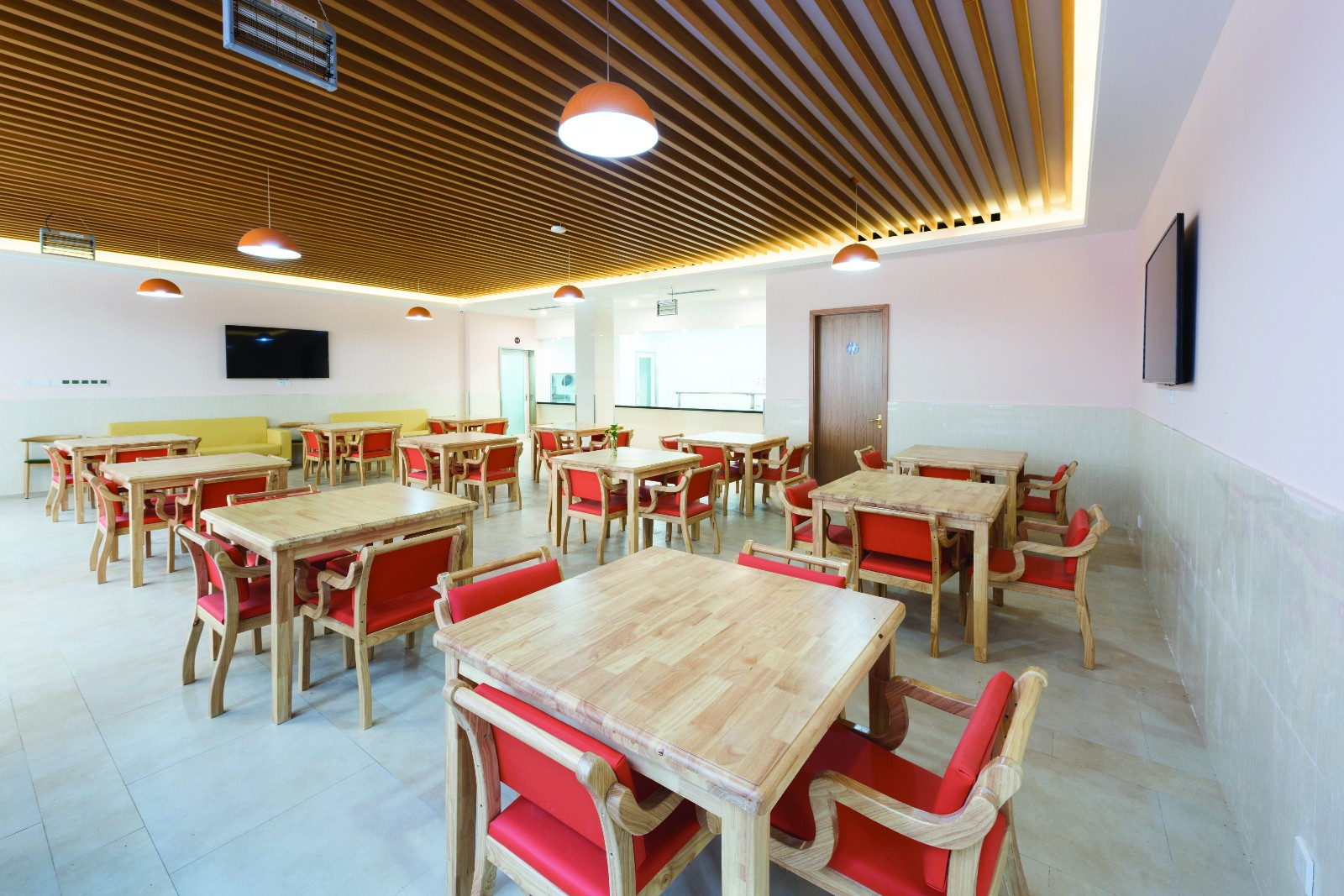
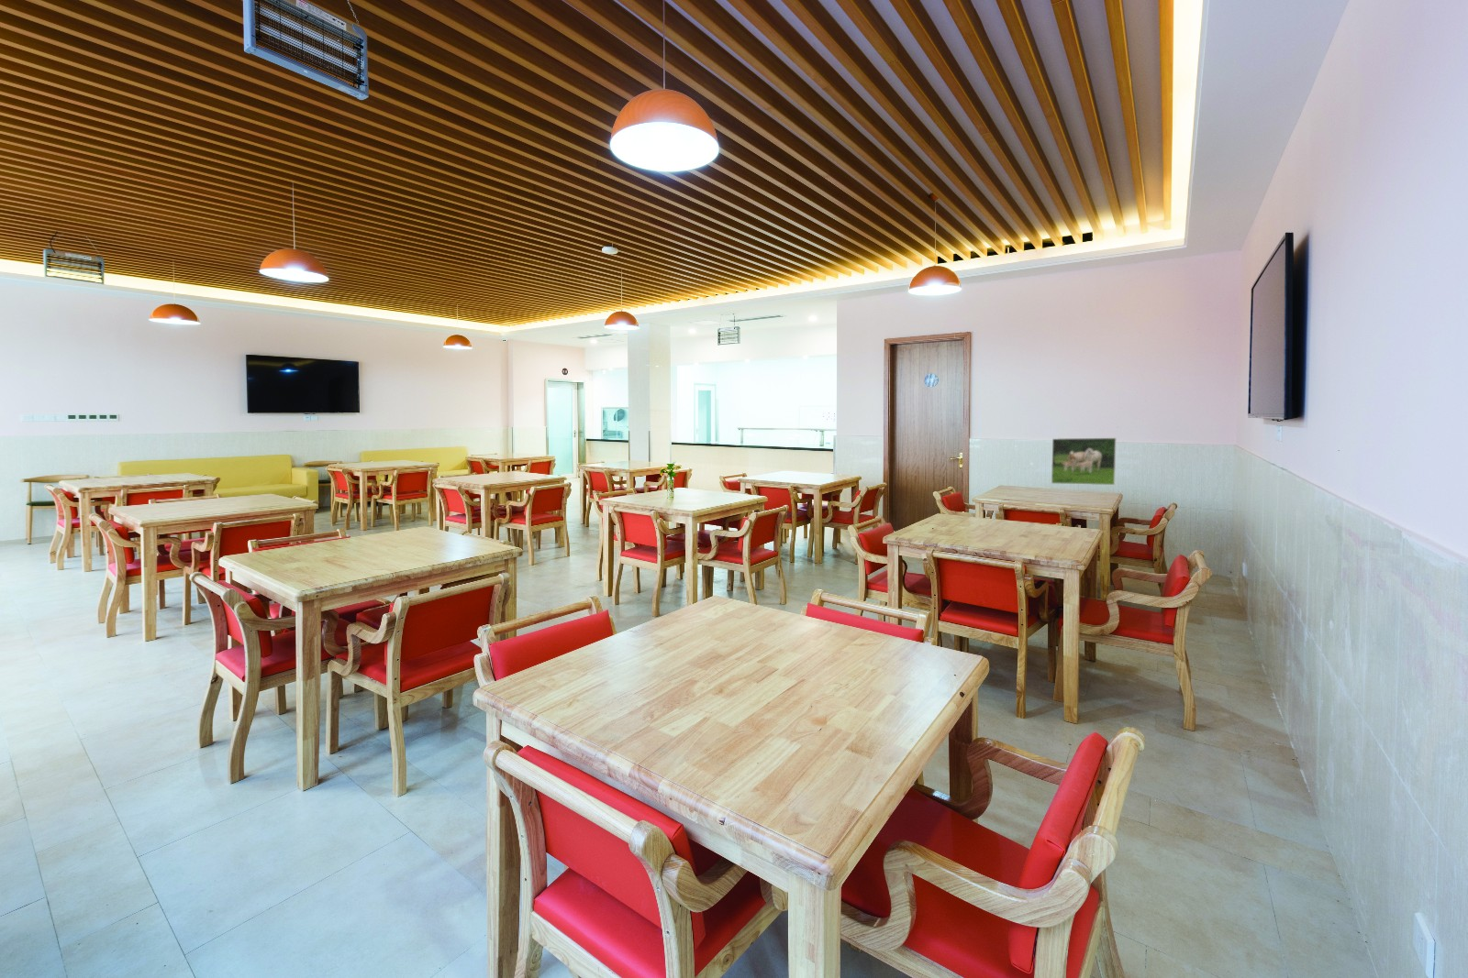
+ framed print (1082, 461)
